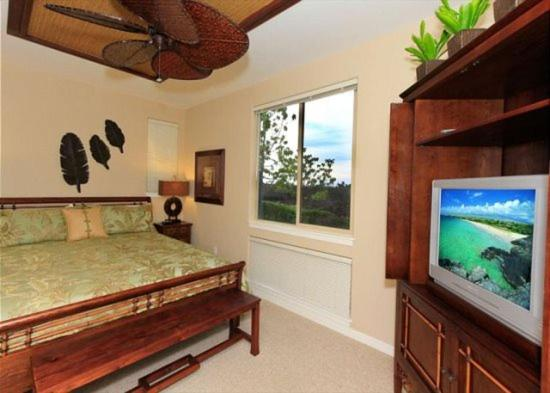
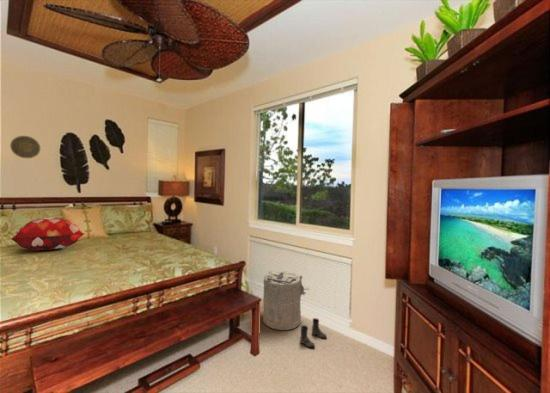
+ laundry hamper (281, 296)
+ boots (313, 332)
+ decorative plate (25, 147)
+ decorative pillow (50, 233)
